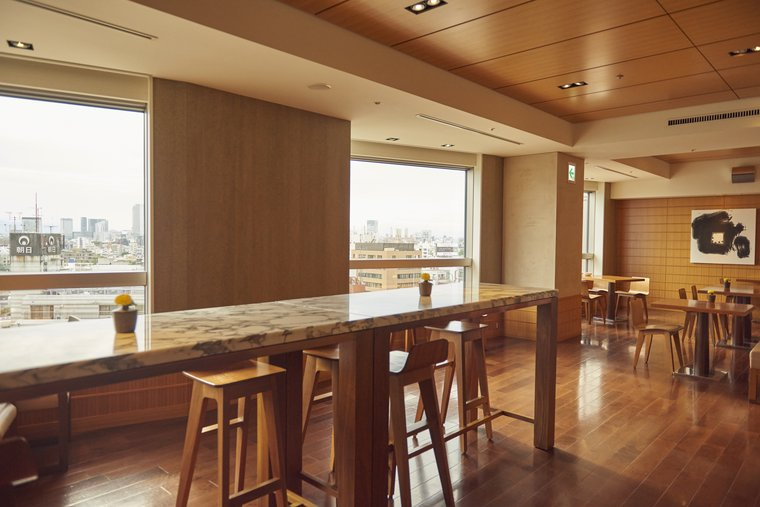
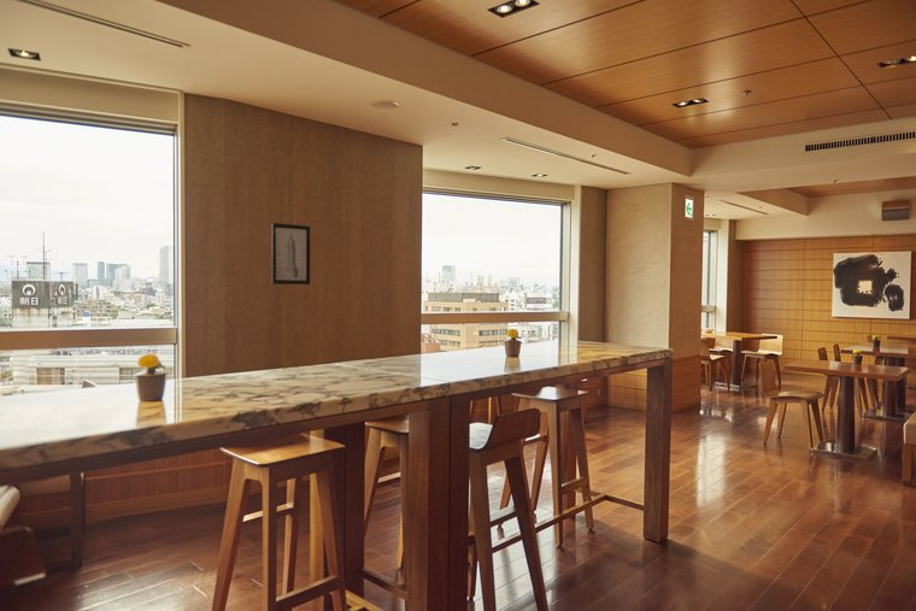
+ wall art (290, 254)
